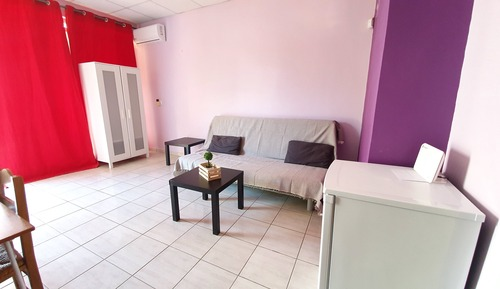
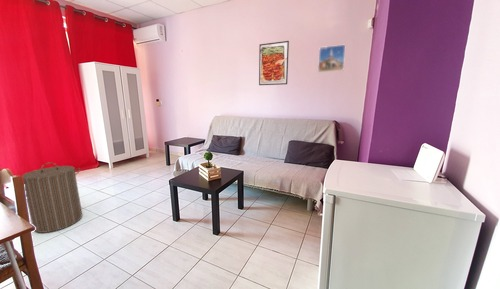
+ laundry hamper (53, 193)
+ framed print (273, 64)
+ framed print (331, 58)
